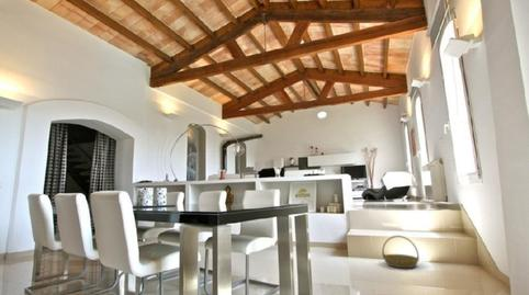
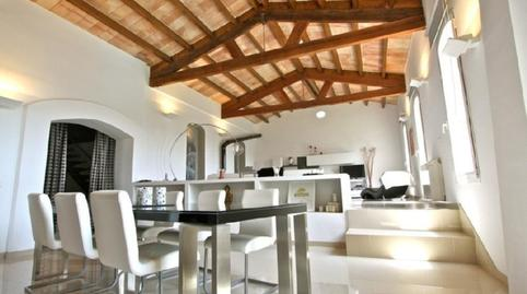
- basket (399, 254)
